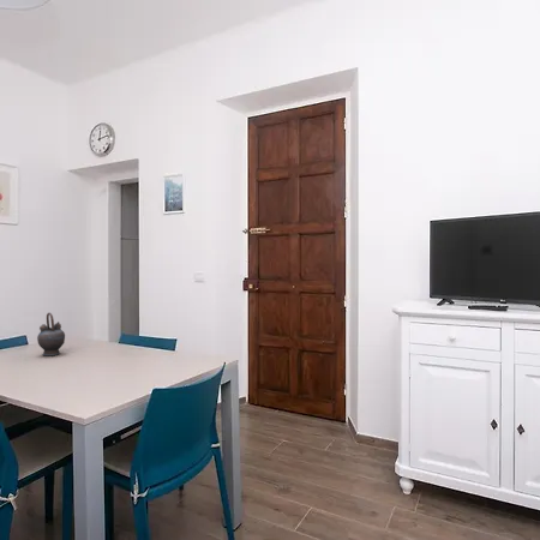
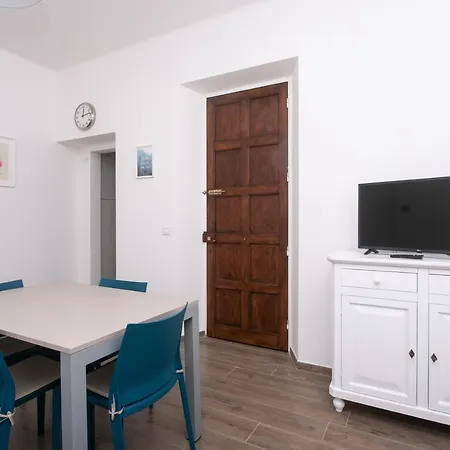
- teapot (50, 332)
